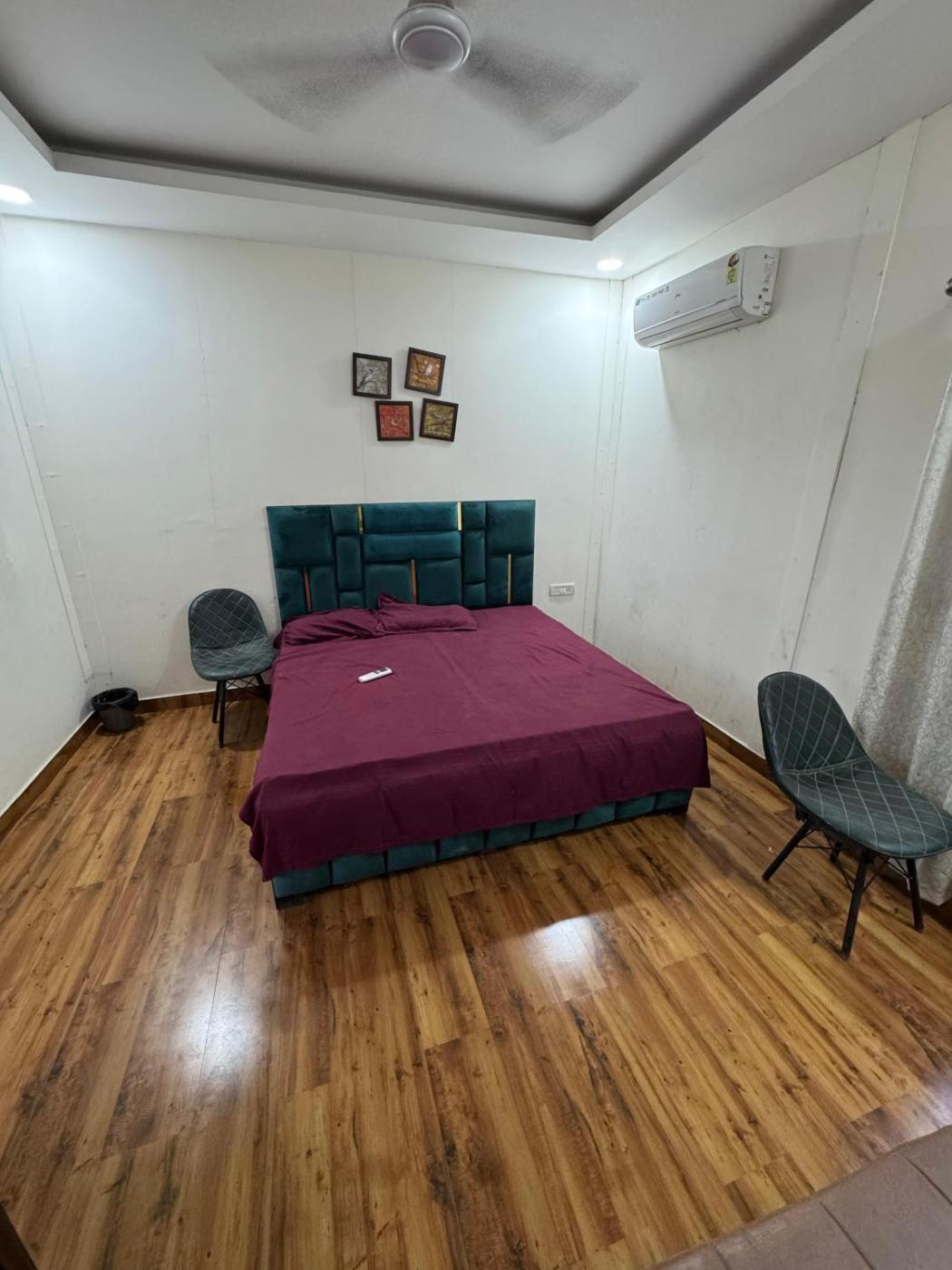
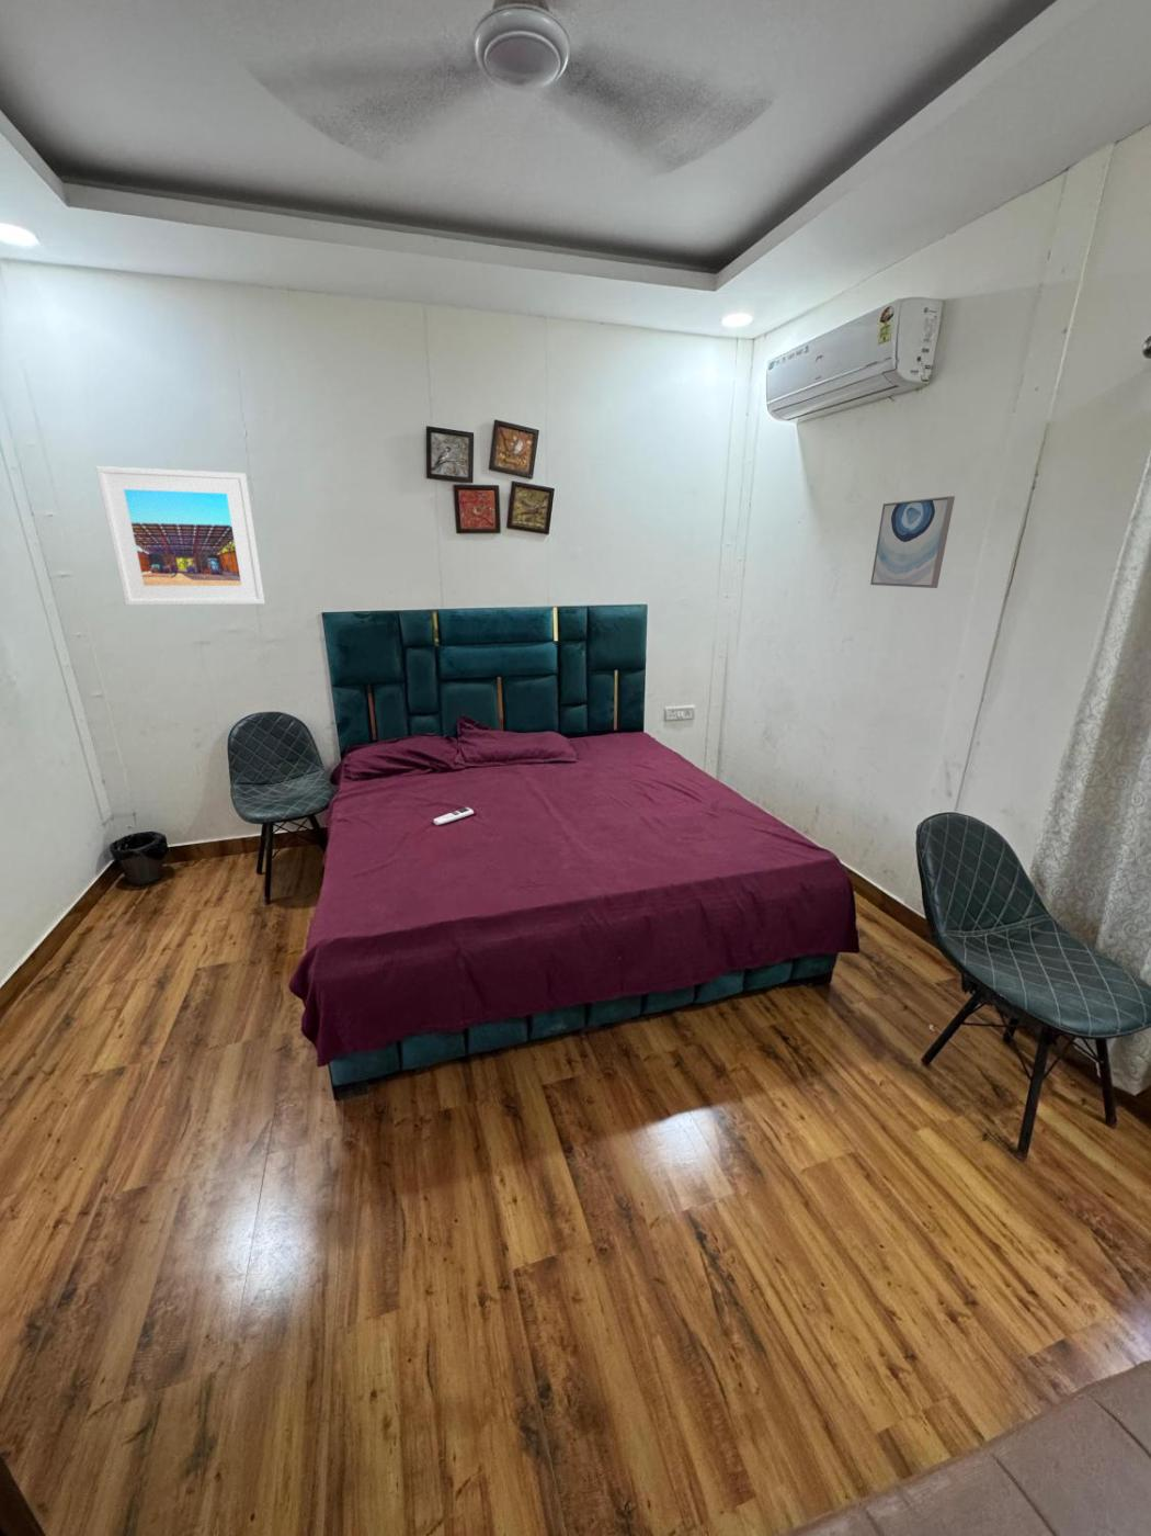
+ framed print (185, 538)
+ wall art (909, 543)
